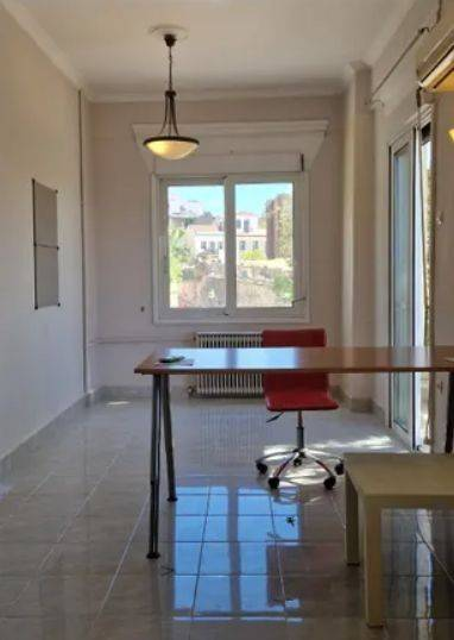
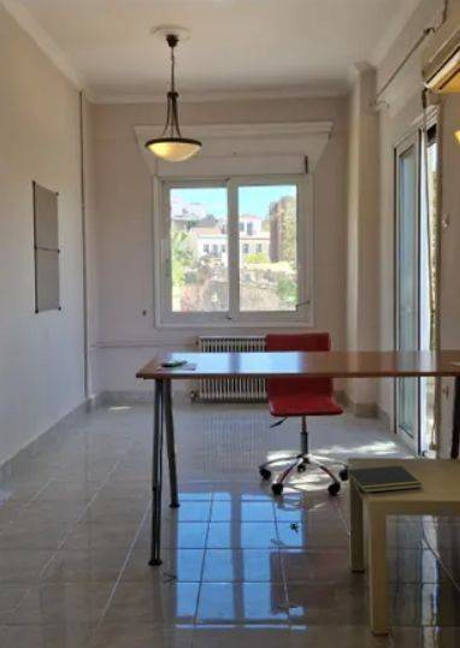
+ notepad (383, 478)
